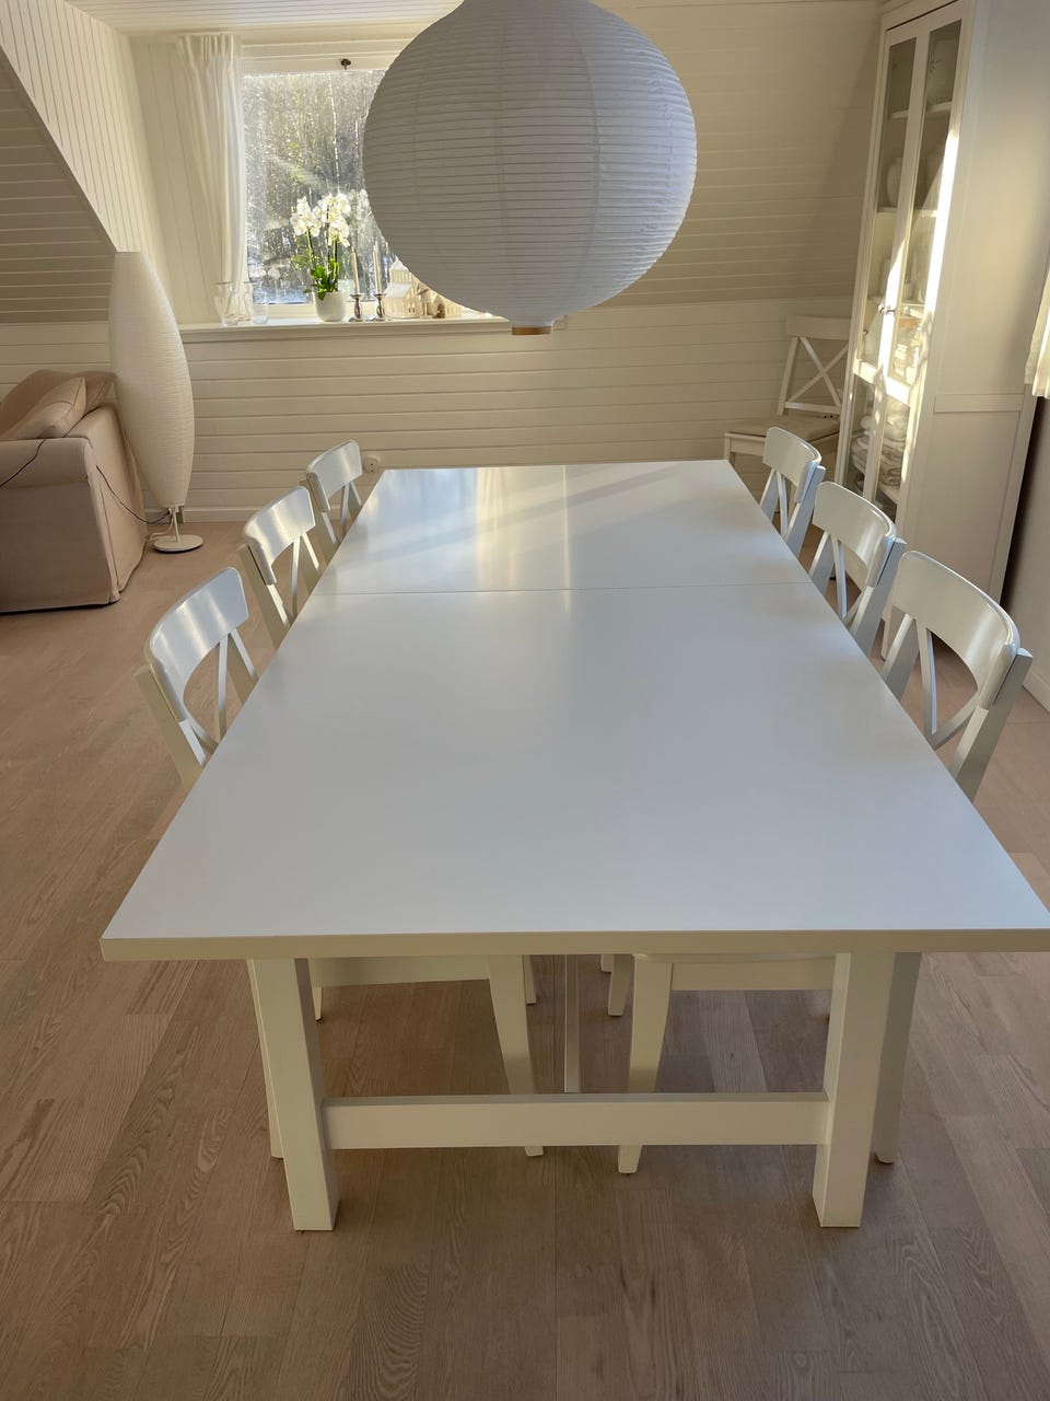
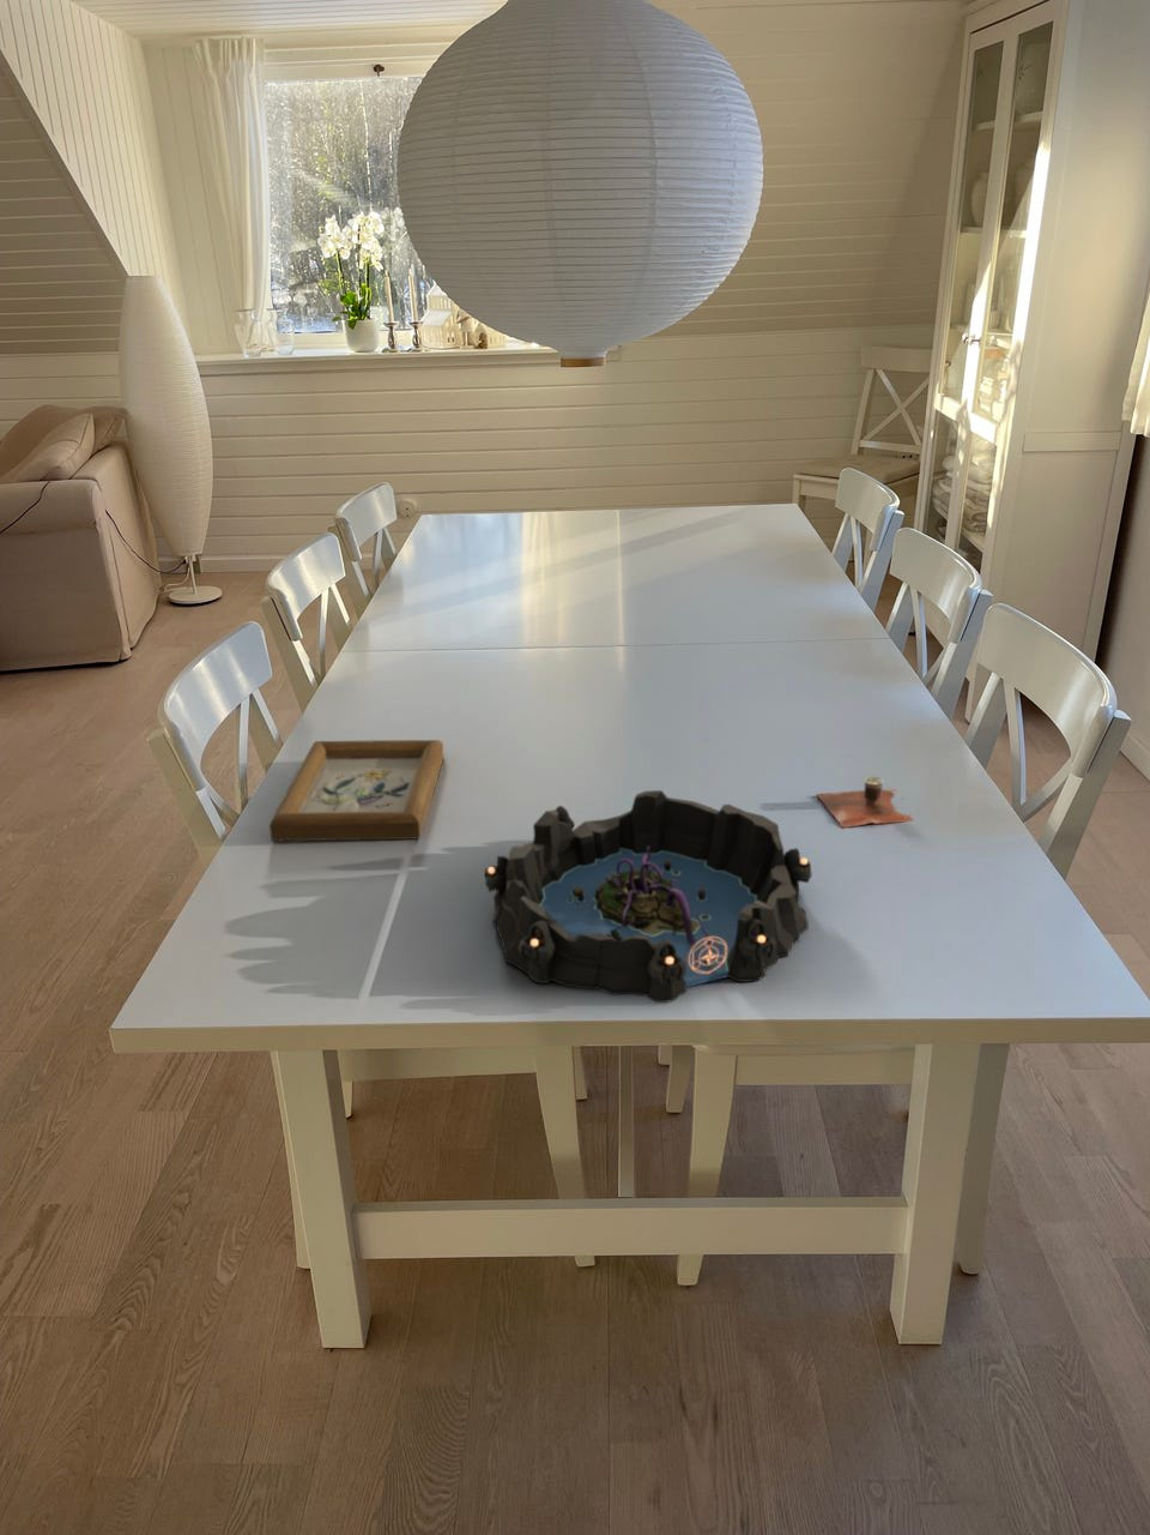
+ picture frame (361, 784)
+ cup (869, 795)
+ decorative bowl (649, 877)
